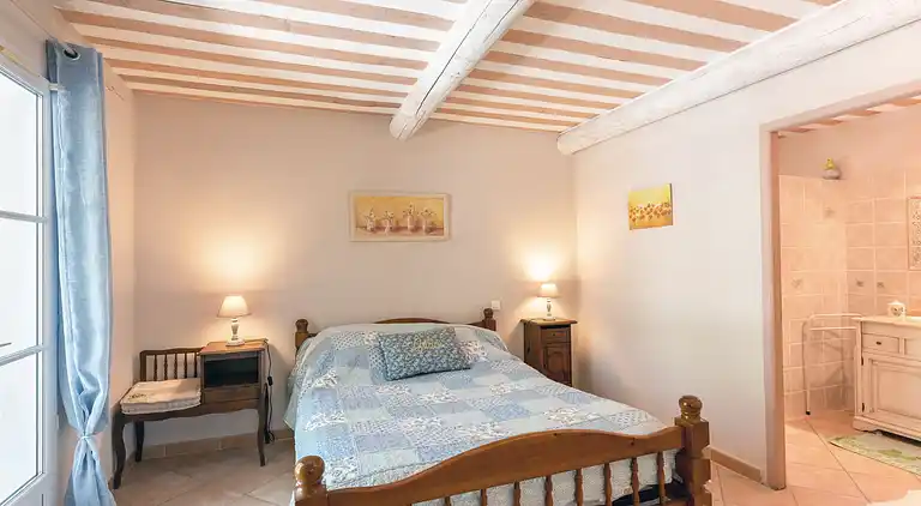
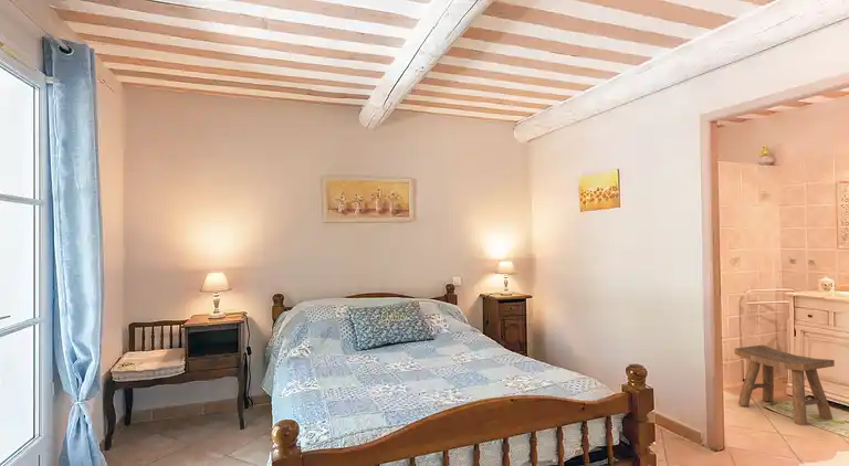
+ stool (773, 382)
